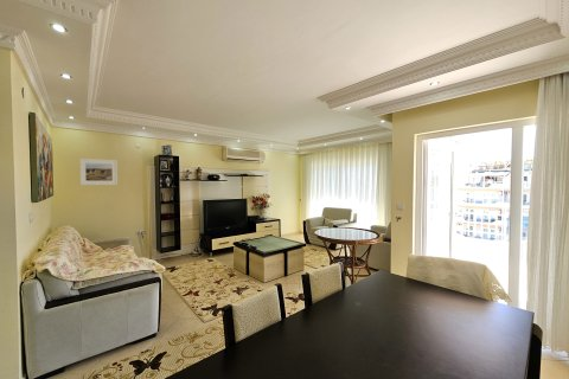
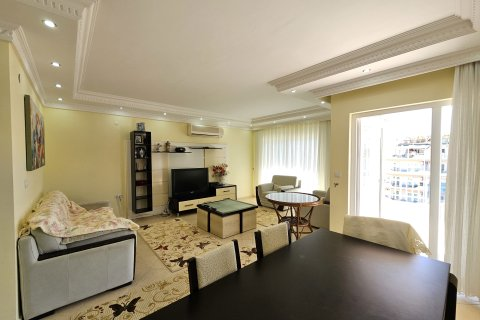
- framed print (98, 172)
